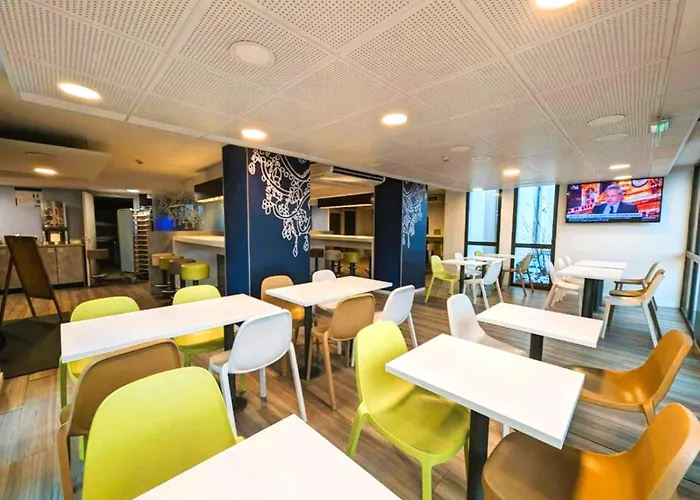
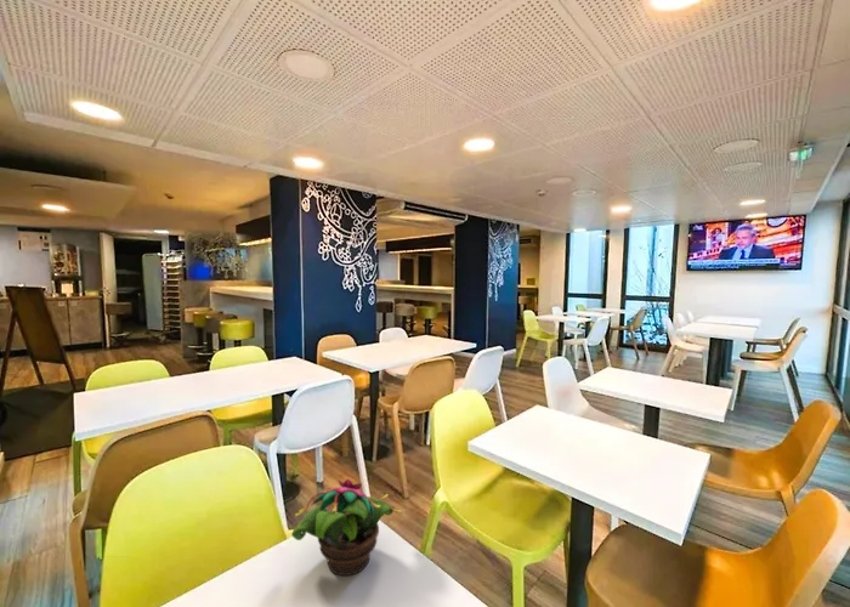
+ potted flower (345, 528)
